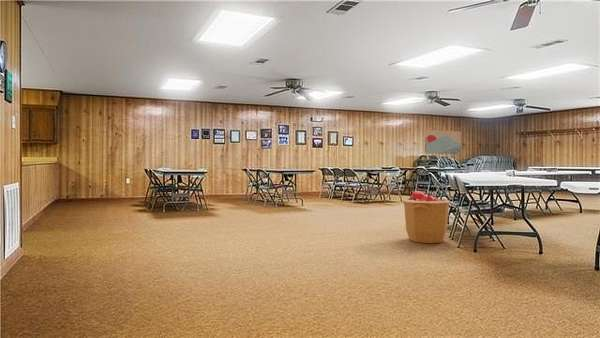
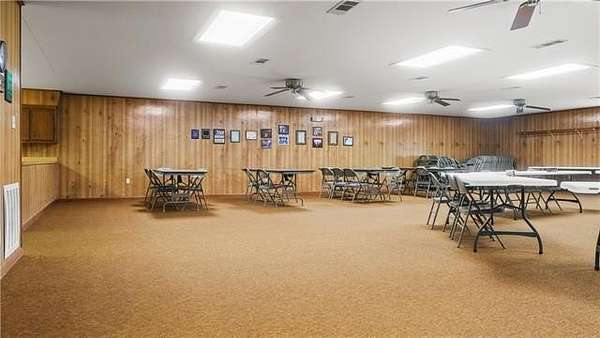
- trash can (426, 215)
- wall art (443, 142)
